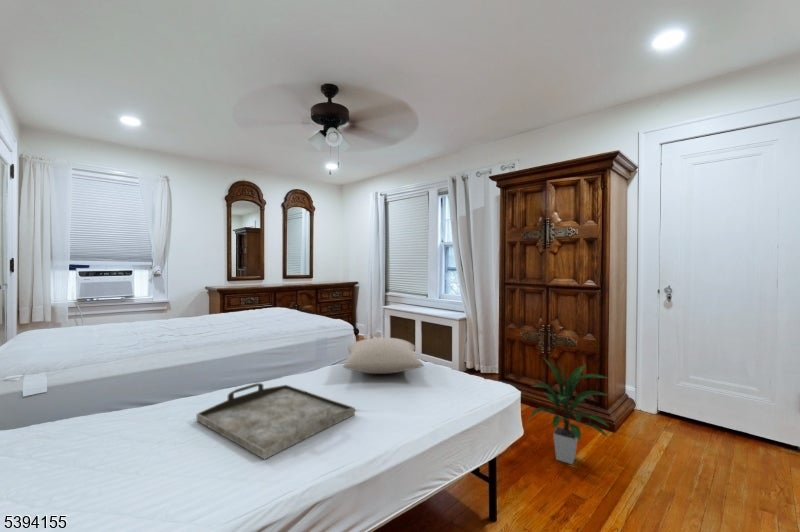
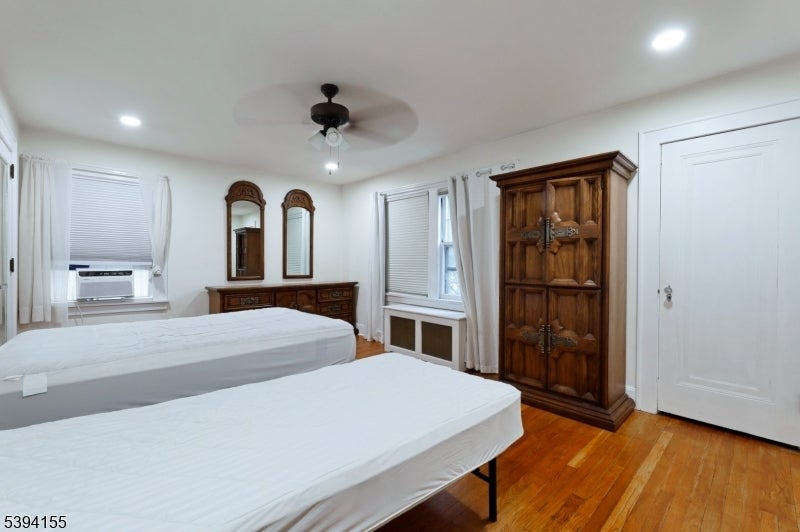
- serving tray (277, 407)
- indoor plant (569, 409)
- pillow (382, 355)
